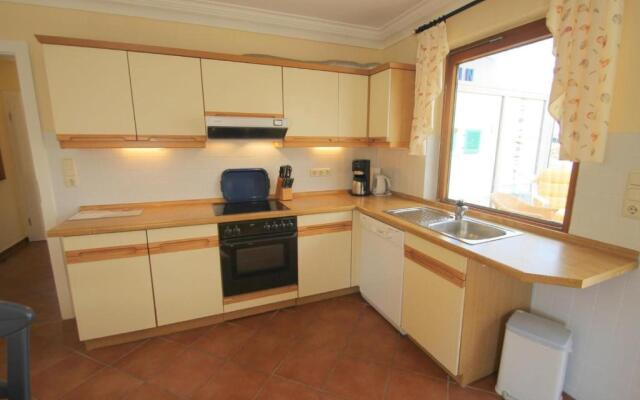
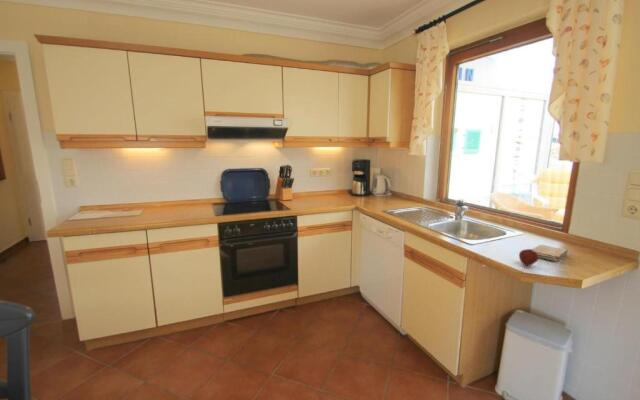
+ fruit (528, 257)
+ washcloth (547, 251)
